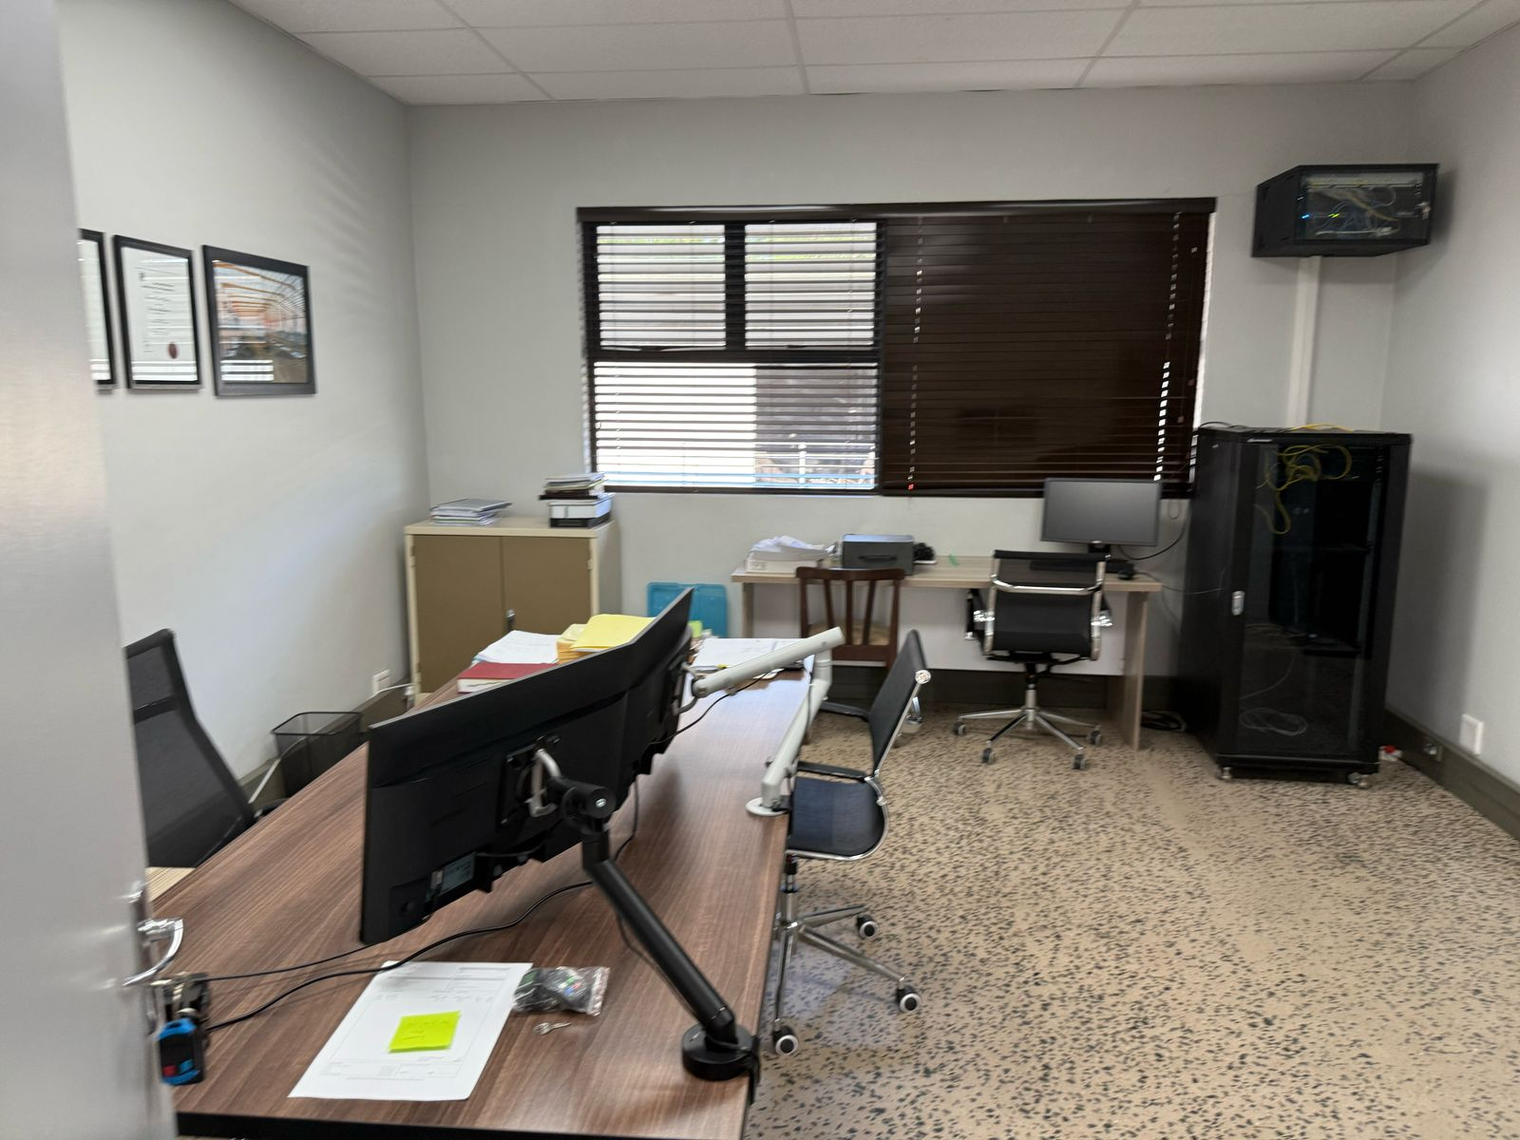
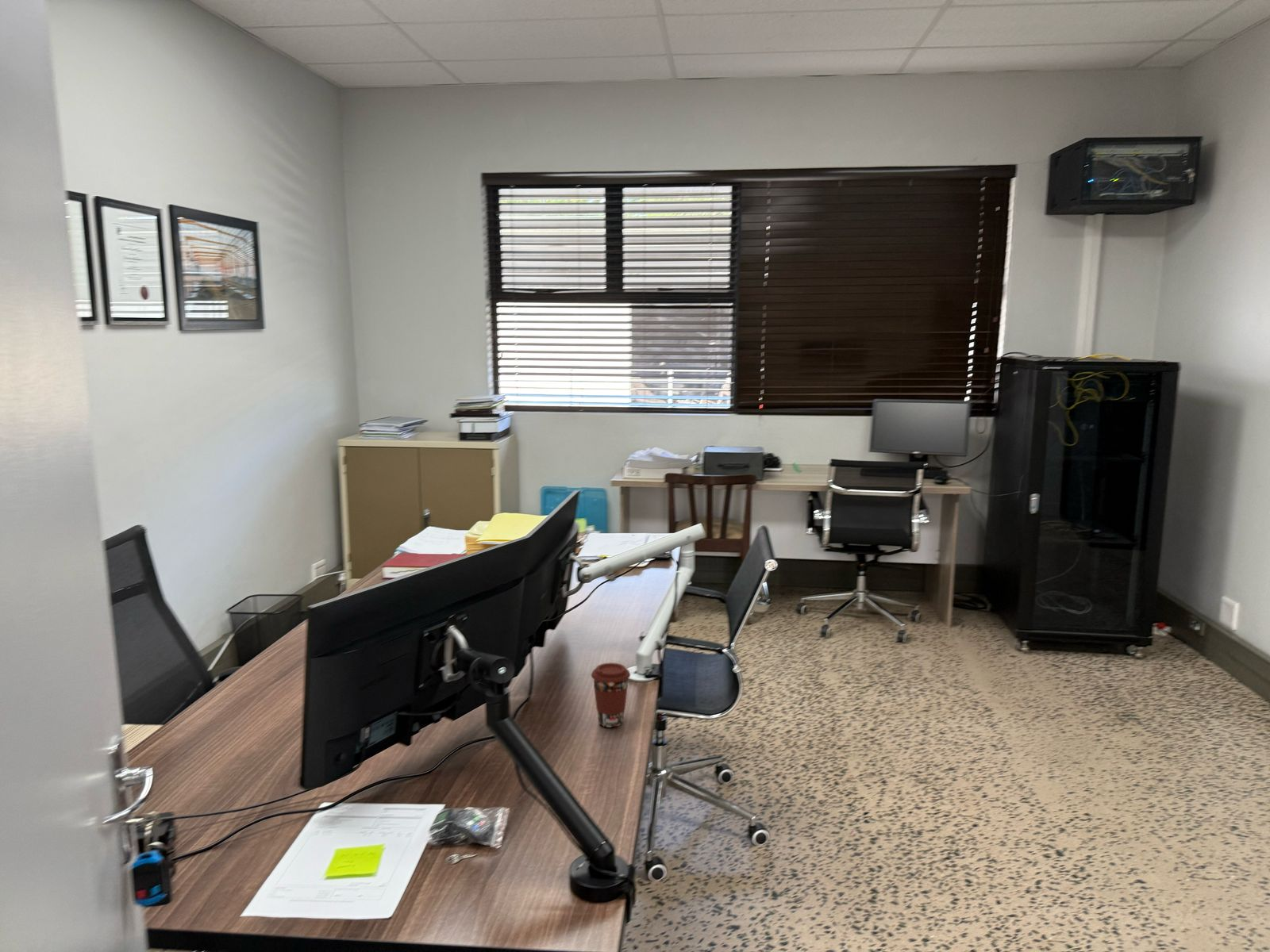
+ coffee cup (610, 695)
